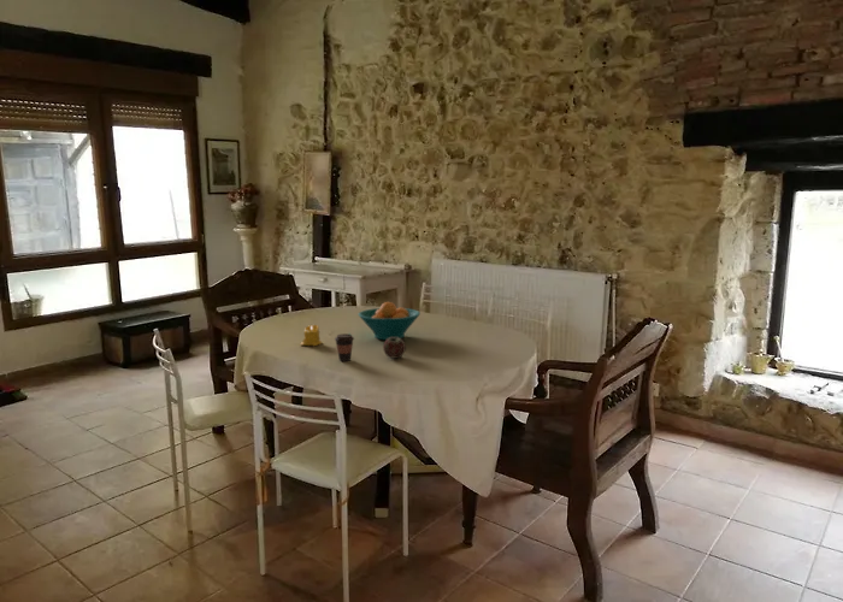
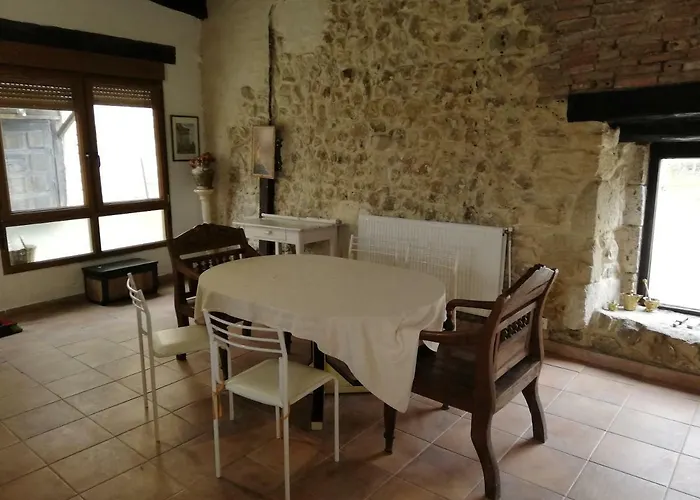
- candle (311, 334)
- apple (394, 347)
- fruit bowl (389, 319)
- coffee cup (344, 347)
